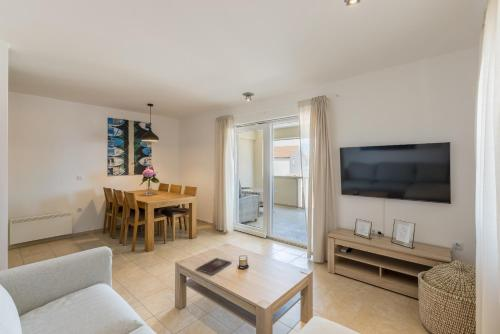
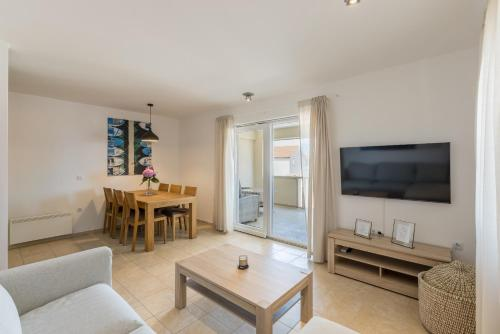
- book (214, 265)
